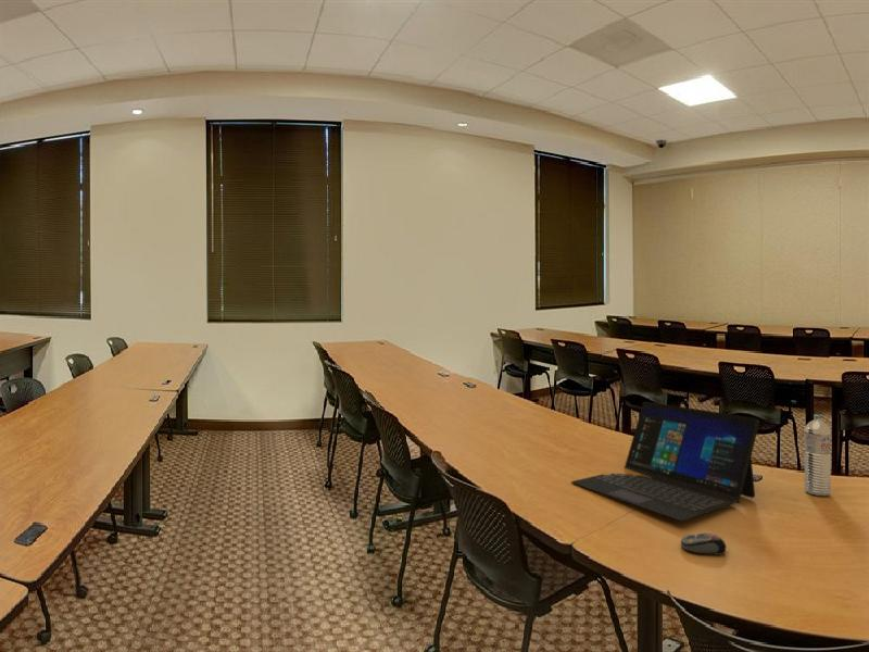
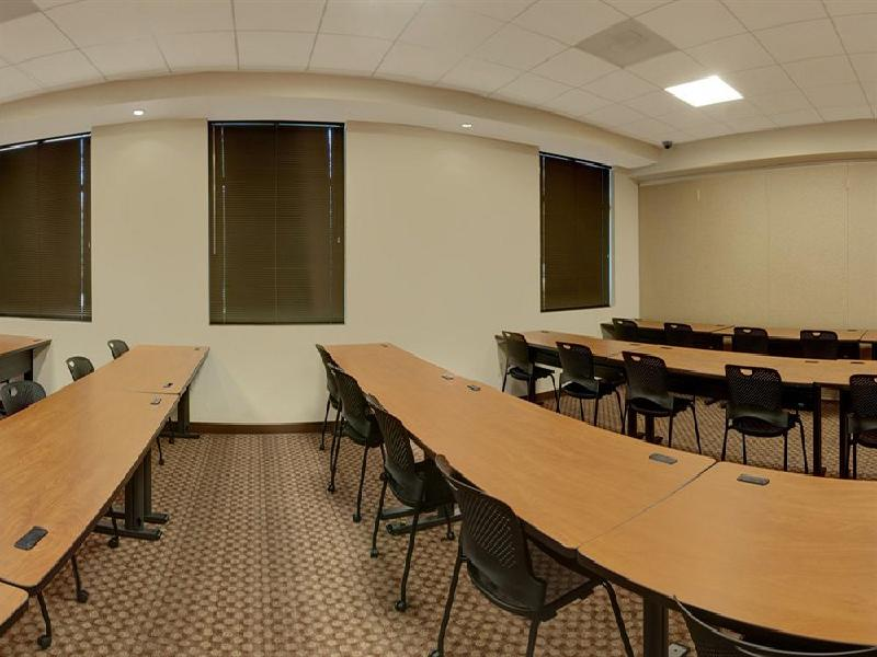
- computer mouse (703, 541)
- laptop (660, 452)
- water bottle (817, 454)
